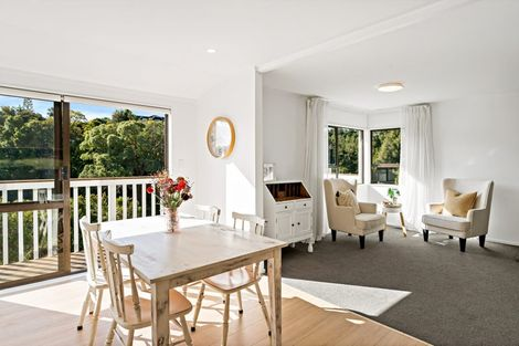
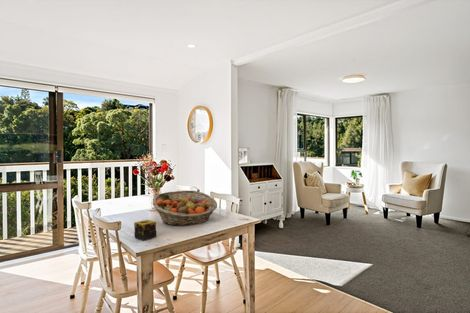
+ fruit basket (185, 206)
+ candle (145, 229)
